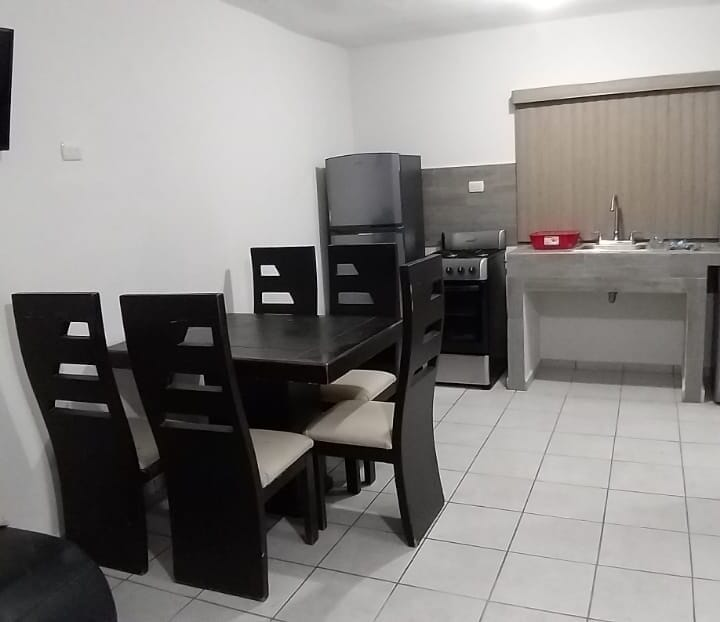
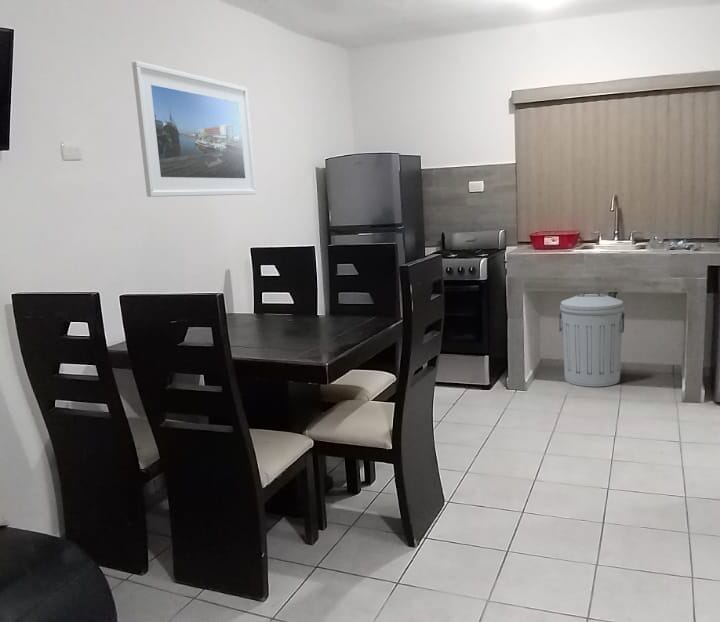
+ trash can (591, 336)
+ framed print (202, 136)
